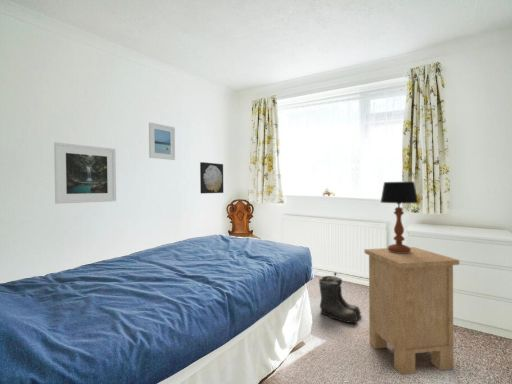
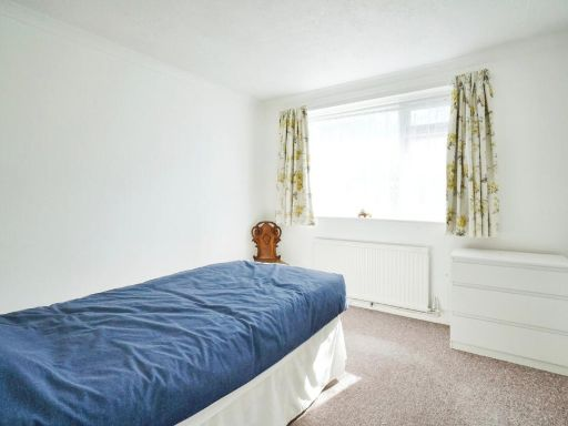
- table lamp (398, 216)
- boots (339, 297)
- nightstand (411, 304)
- wall art (212, 178)
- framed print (162, 142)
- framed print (87, 174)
